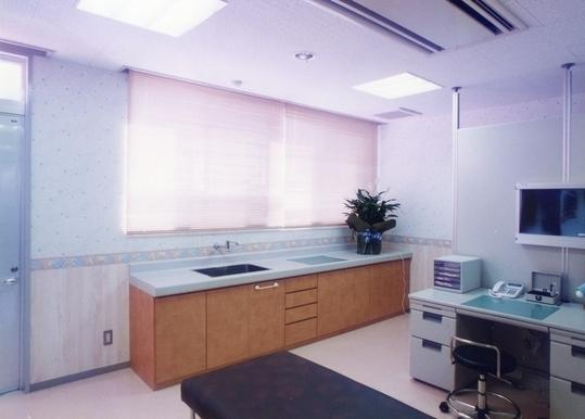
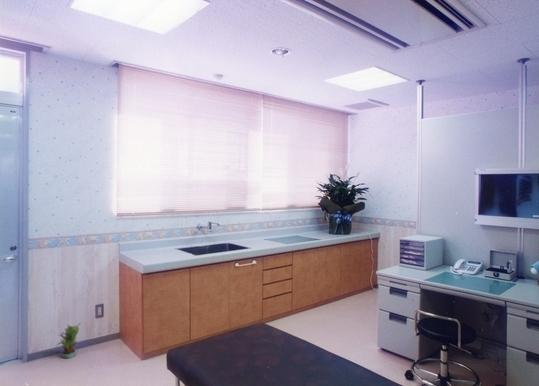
+ potted plant (68, 340)
